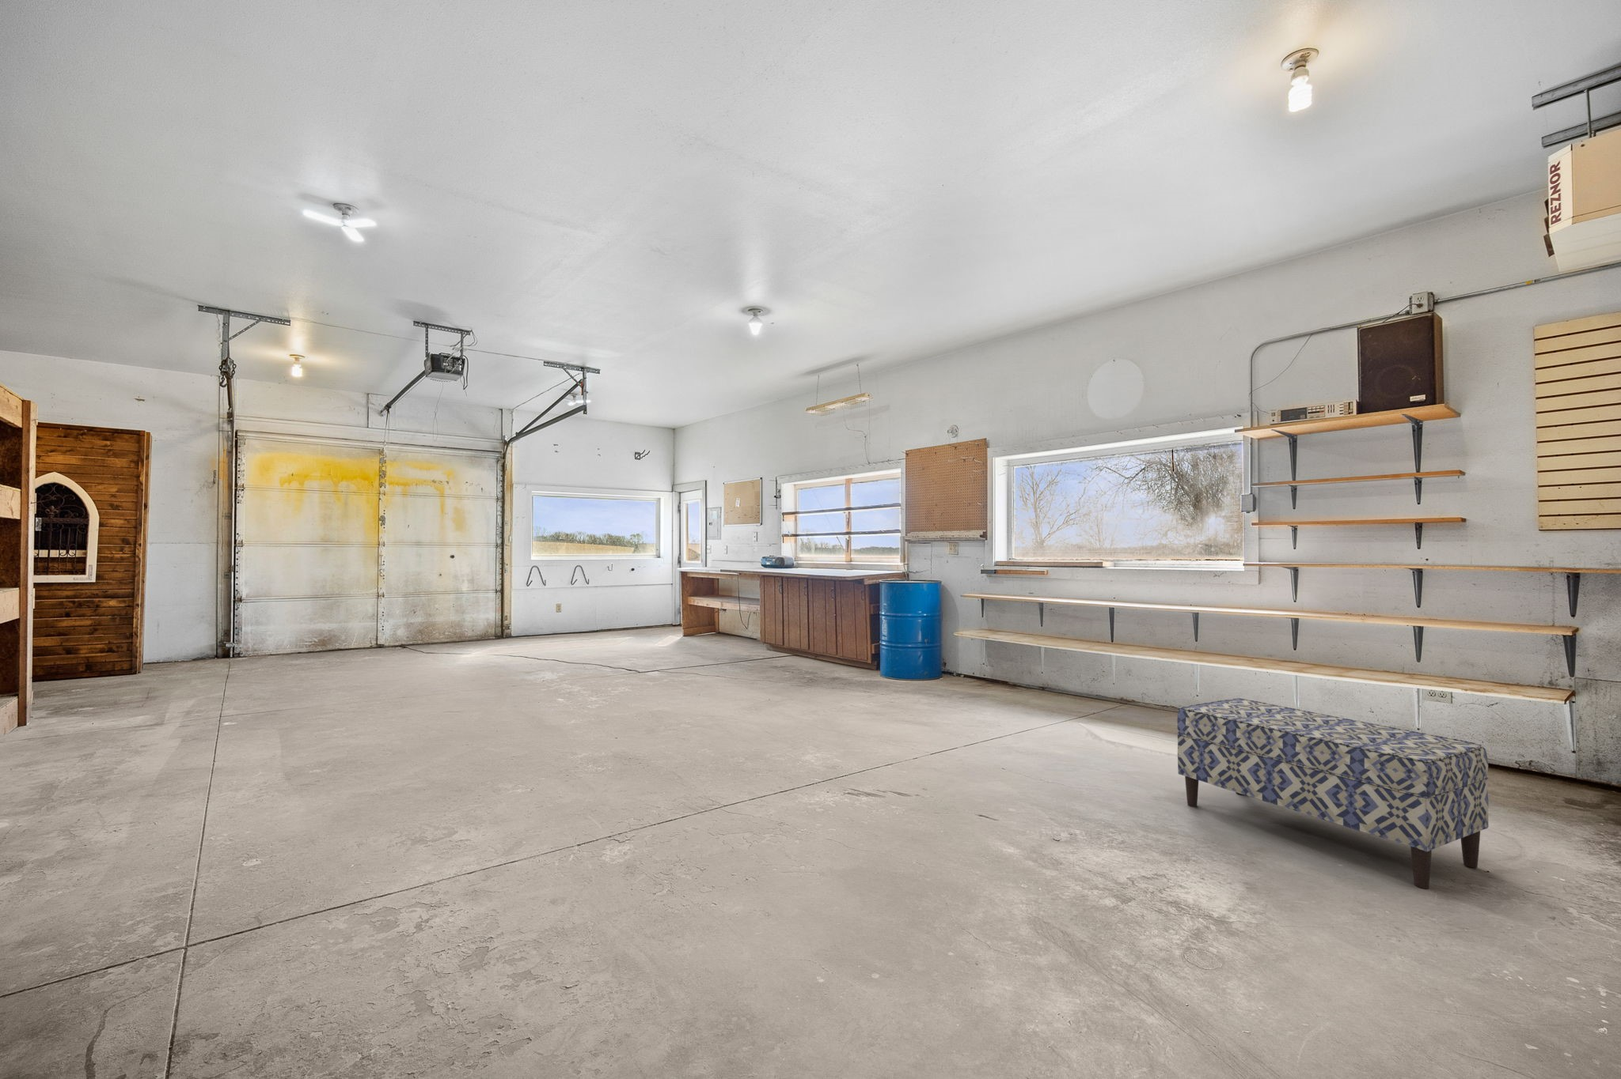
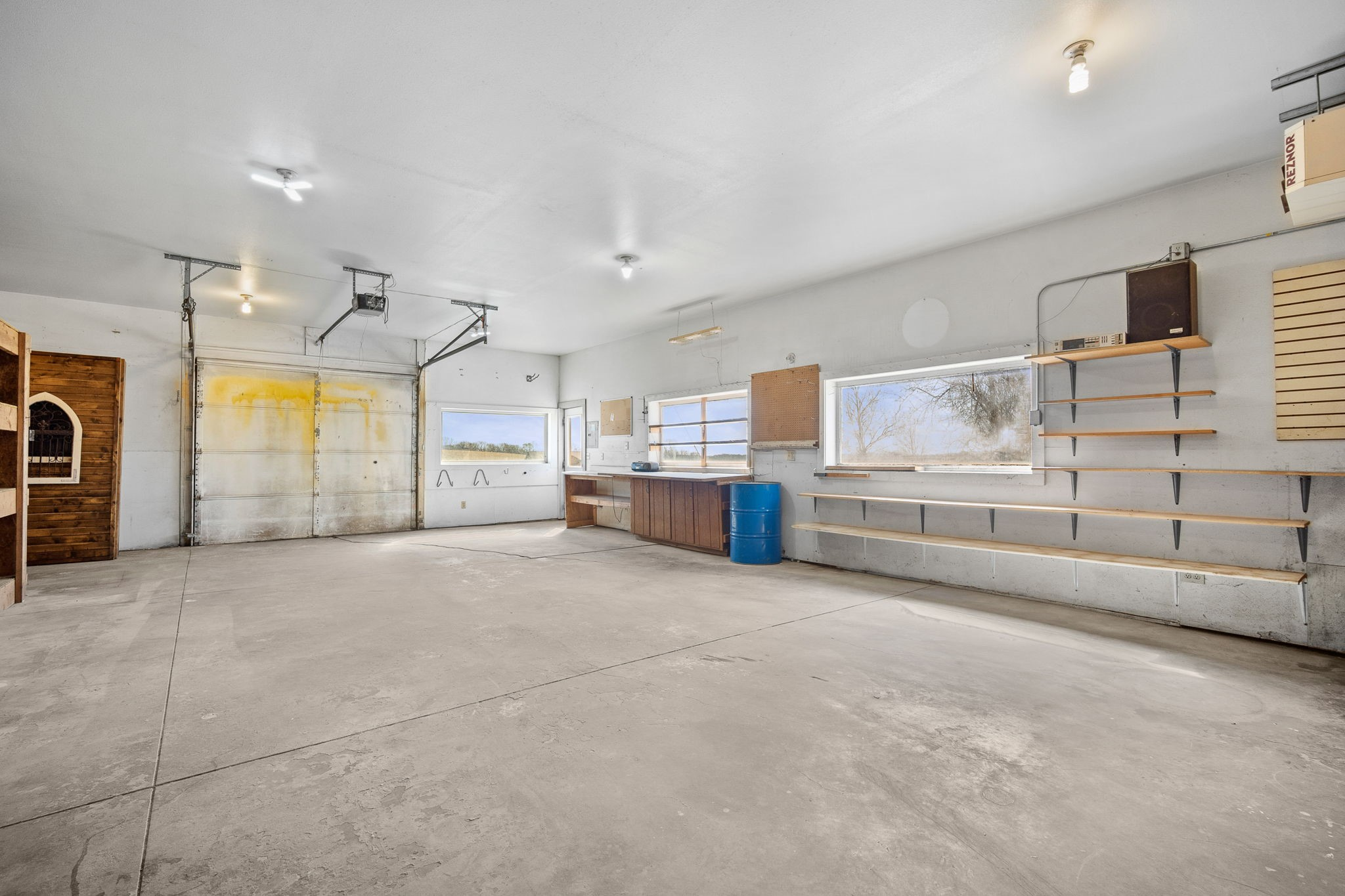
- bench (1315, 778)
